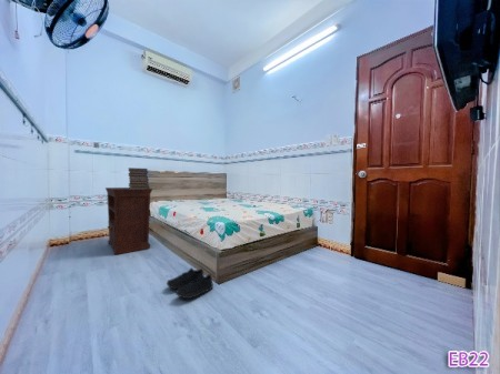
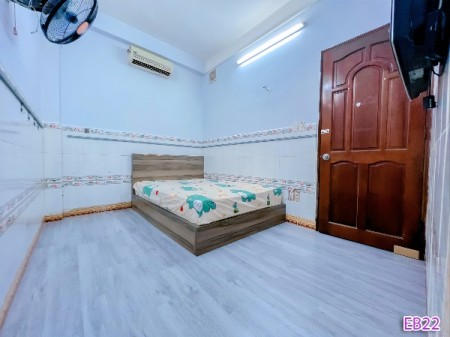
- book stack (138, 178)
- shoe (190, 281)
- nightstand (128, 218)
